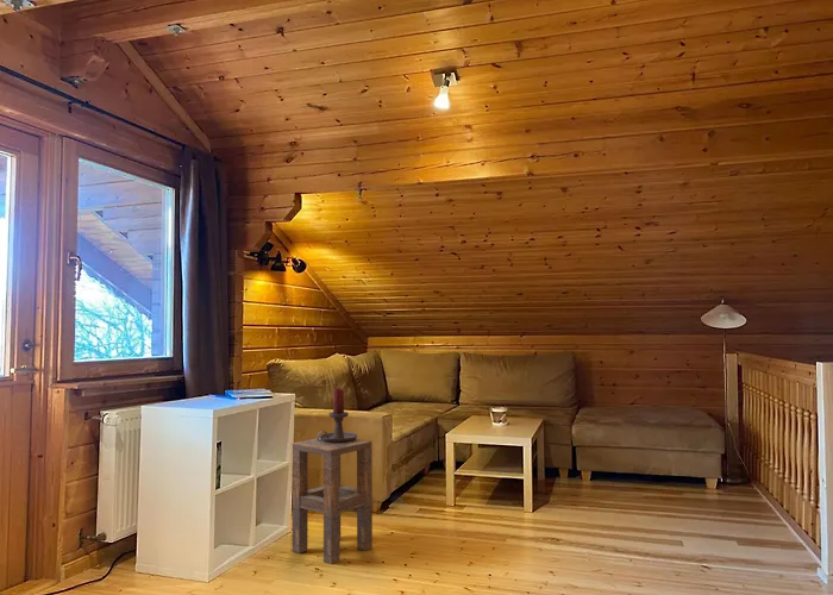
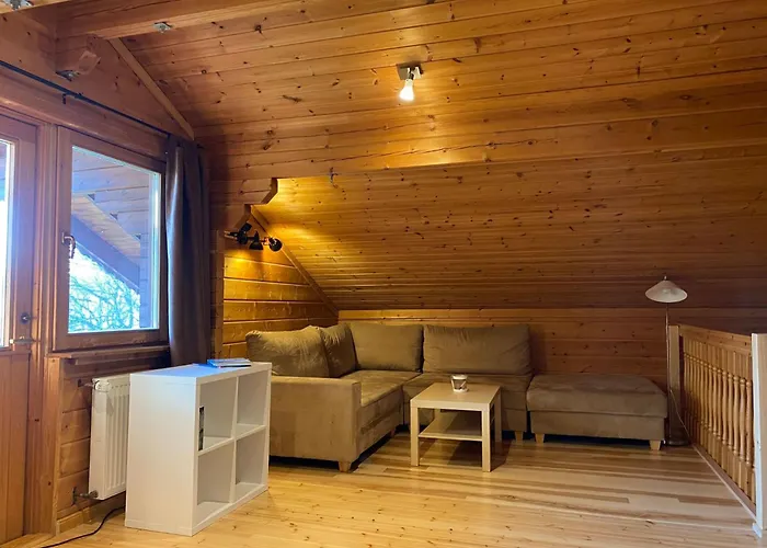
- side table (332, 495)
- candle holder (334, 413)
